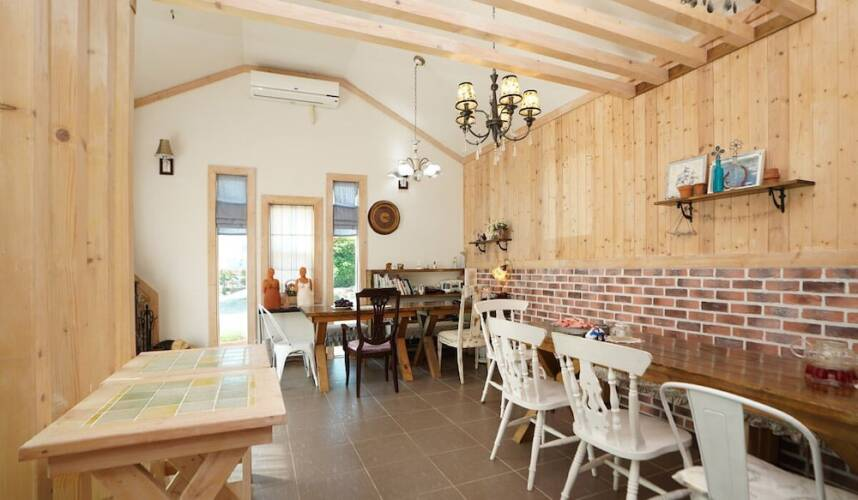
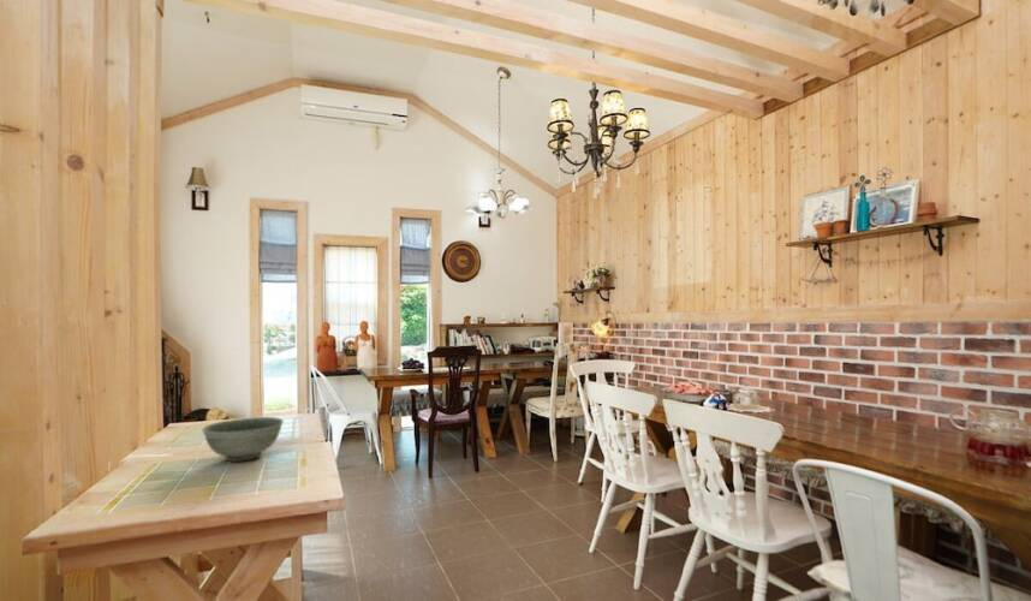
+ bowl (244, 440)
